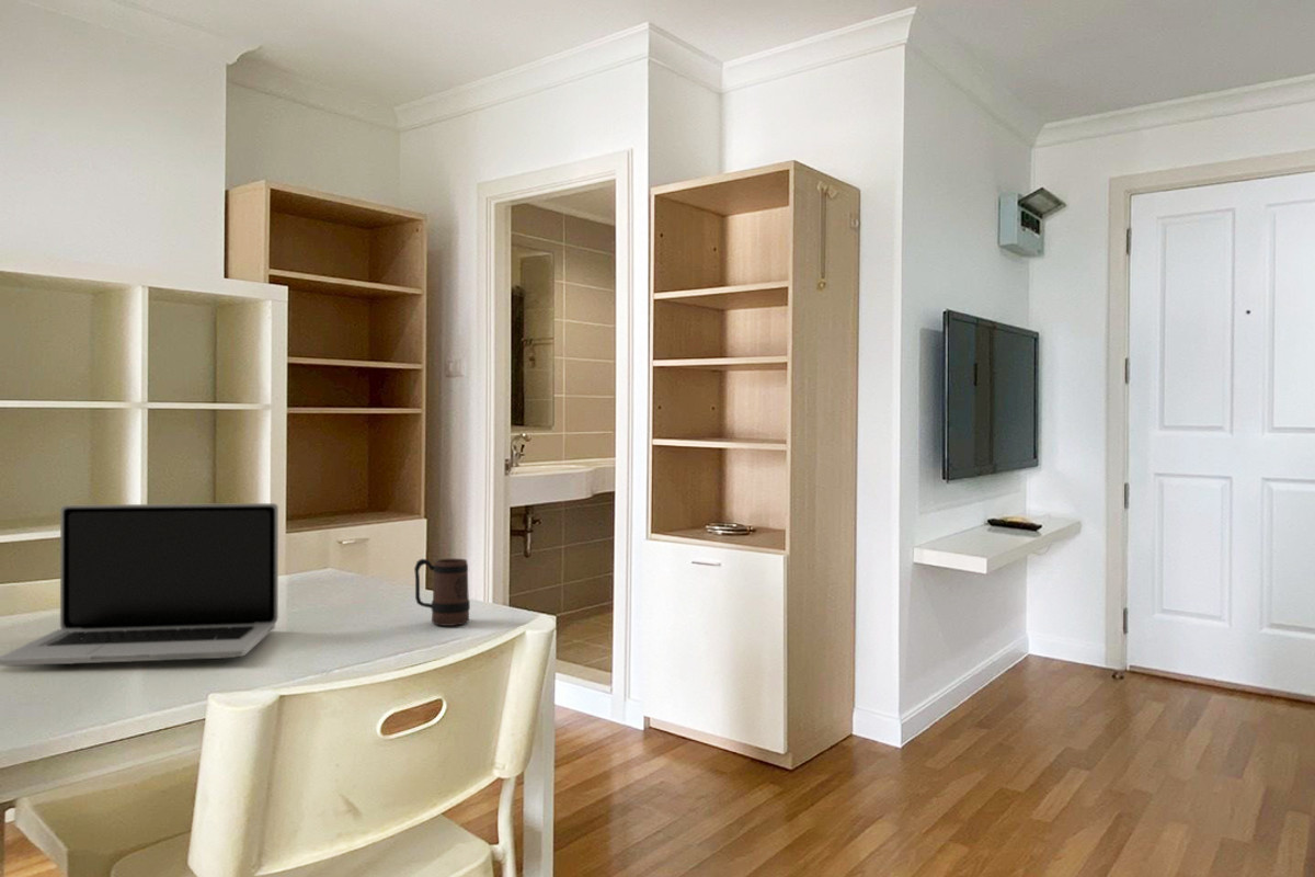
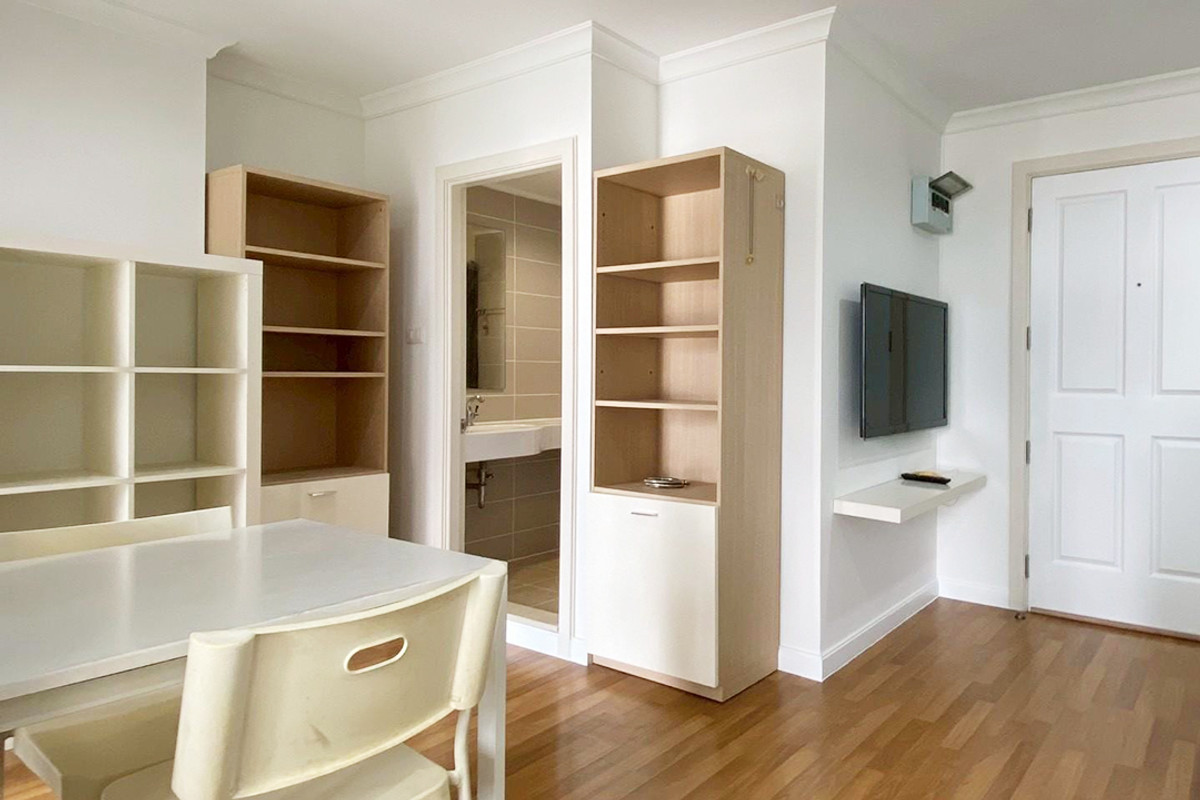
- laptop (148, 579)
- mug (442, 590)
